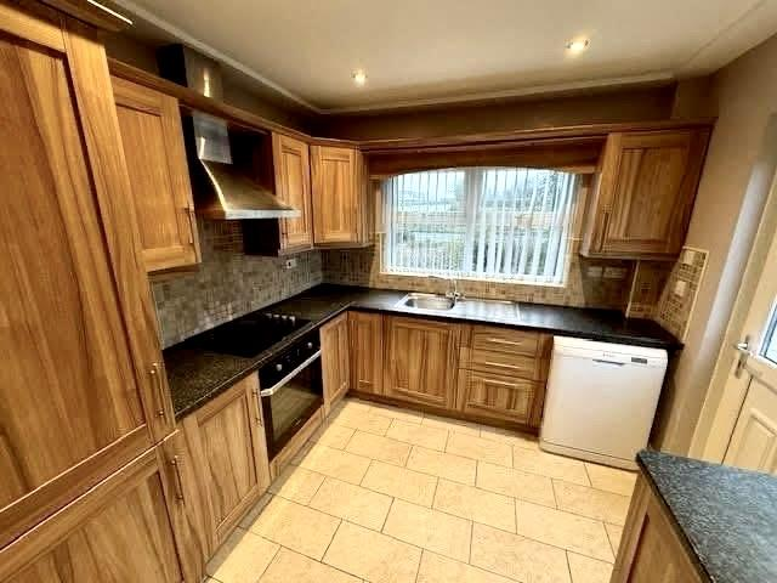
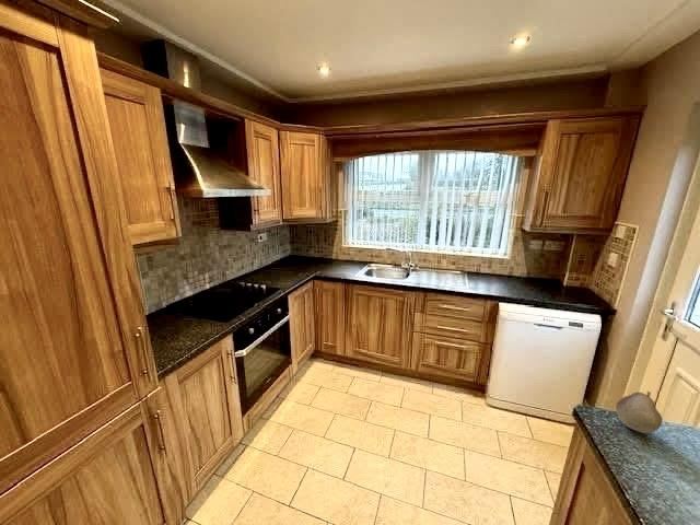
+ fruit (640, 410)
